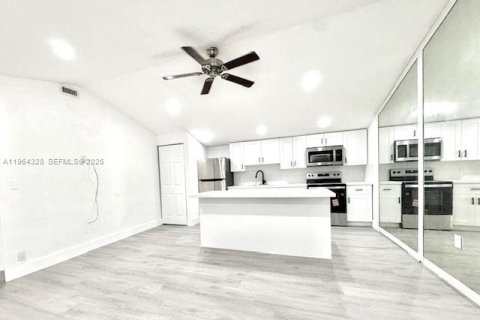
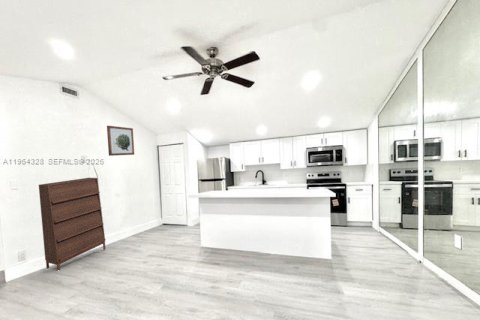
+ wall art (121, 141)
+ shoe cabinet (76, 220)
